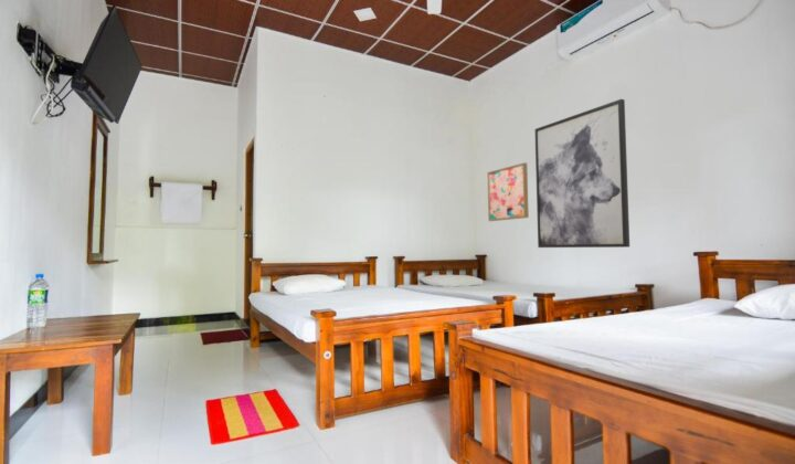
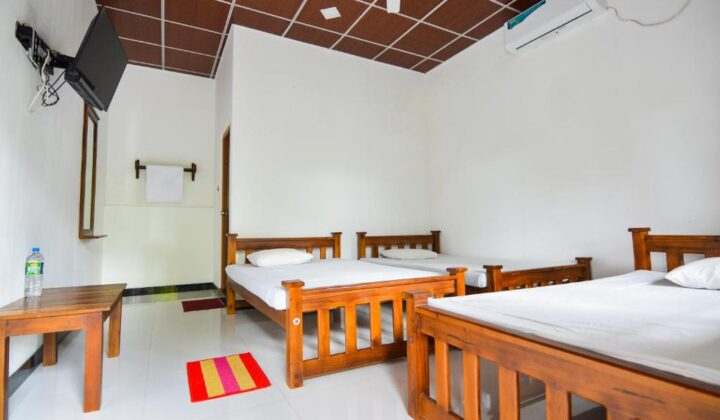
- wall art (576, 181)
- wall art (507, 193)
